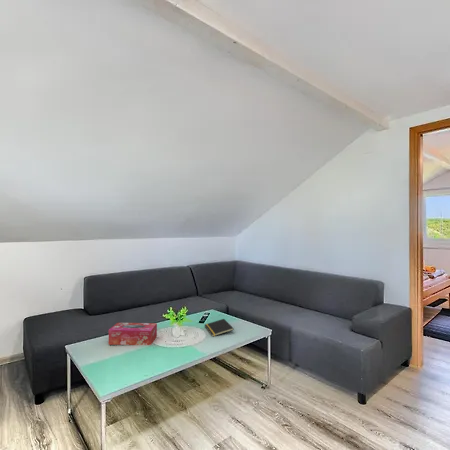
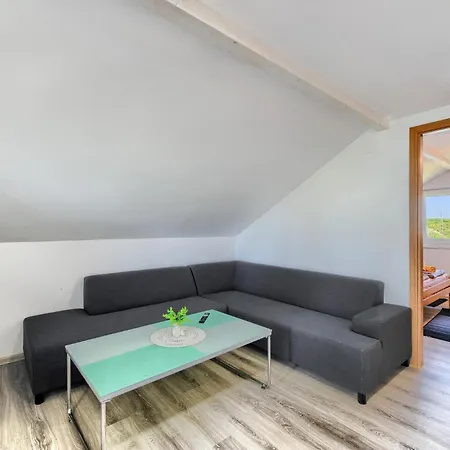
- tissue box (133, 333)
- notepad (218, 327)
